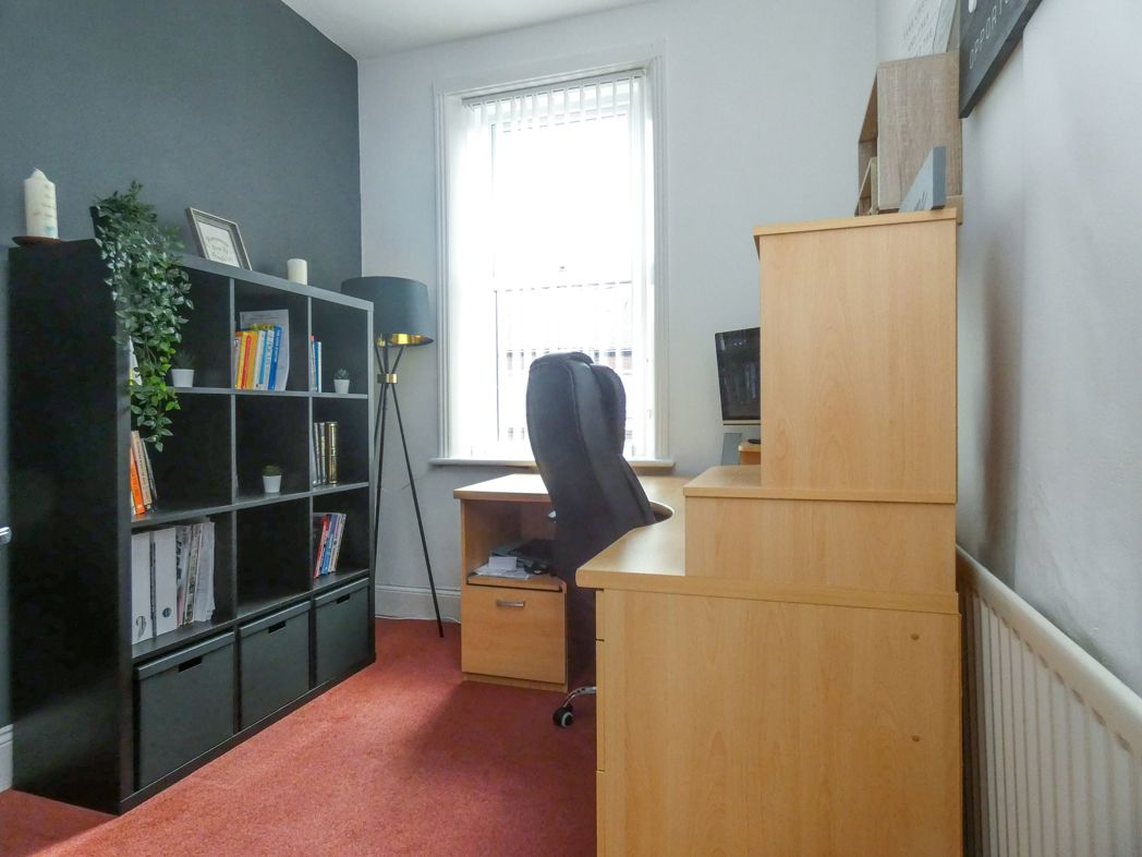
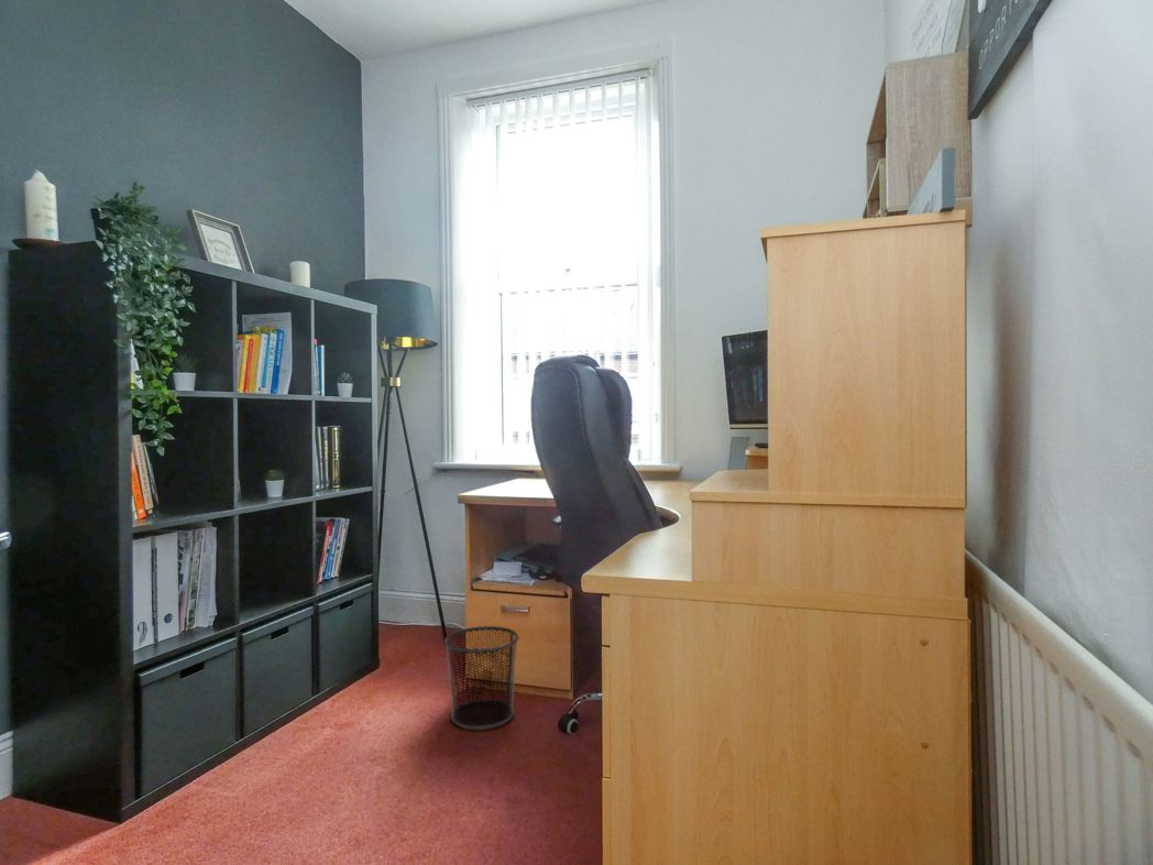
+ waste bin (482, 676)
